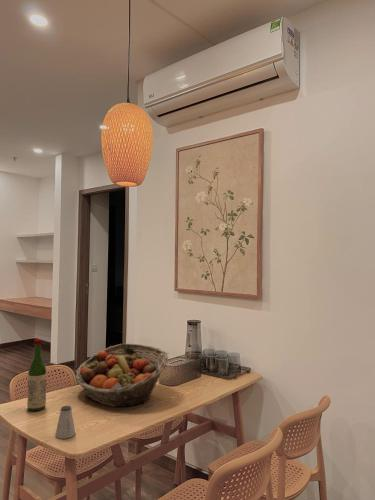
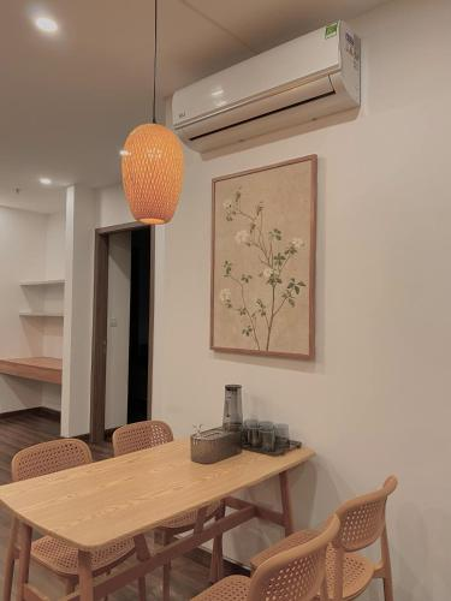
- fruit basket (121, 372)
- saltshaker (65, 420)
- wine bottle (37, 374)
